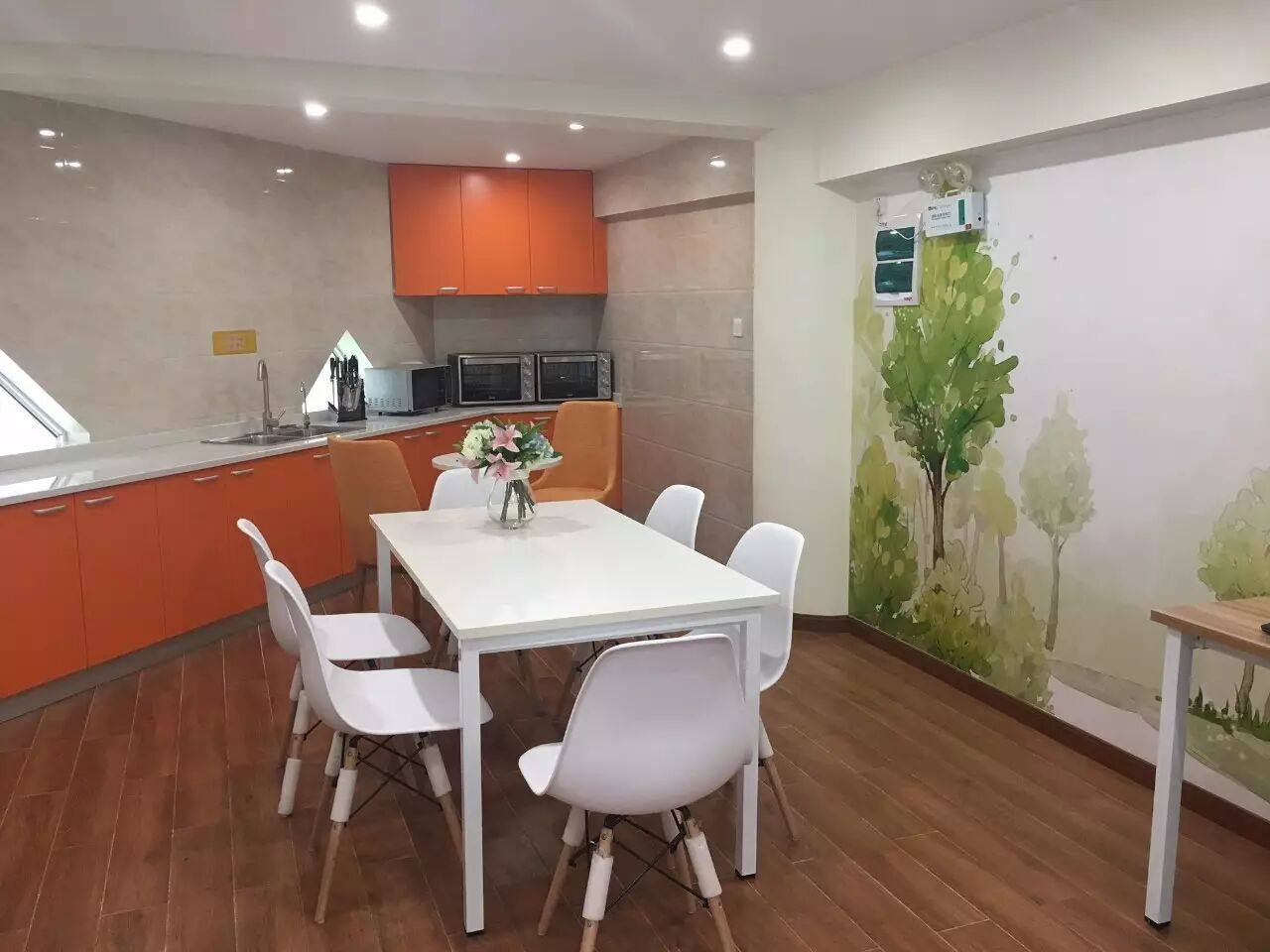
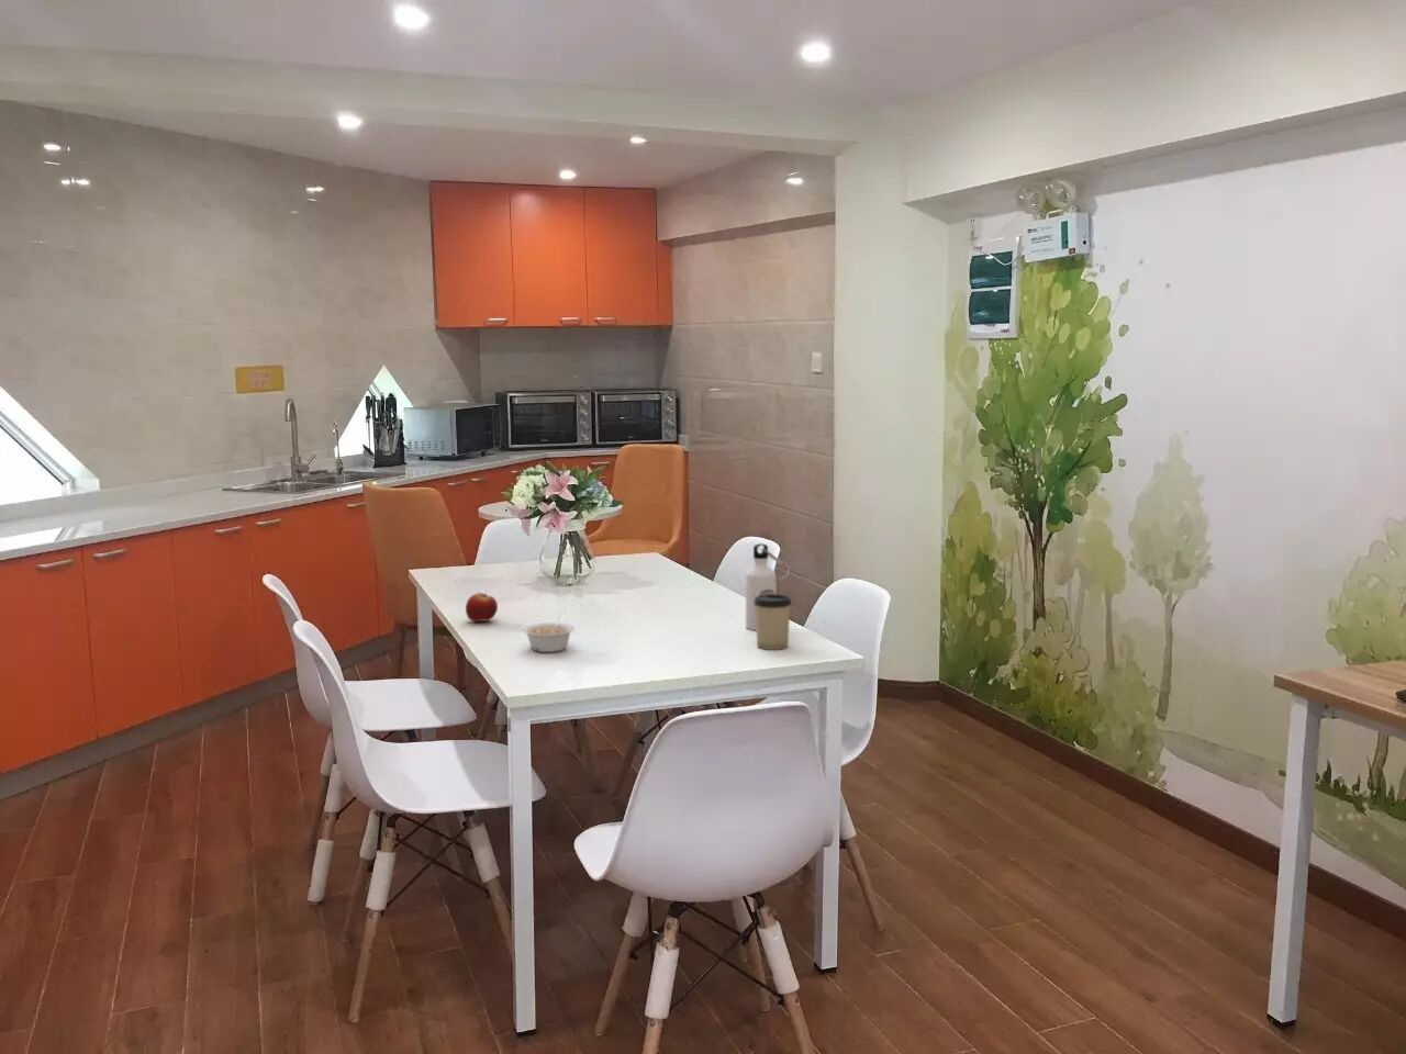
+ legume (548, 636)
+ cup (773, 621)
+ water bottle (768, 586)
+ fruit (482, 607)
